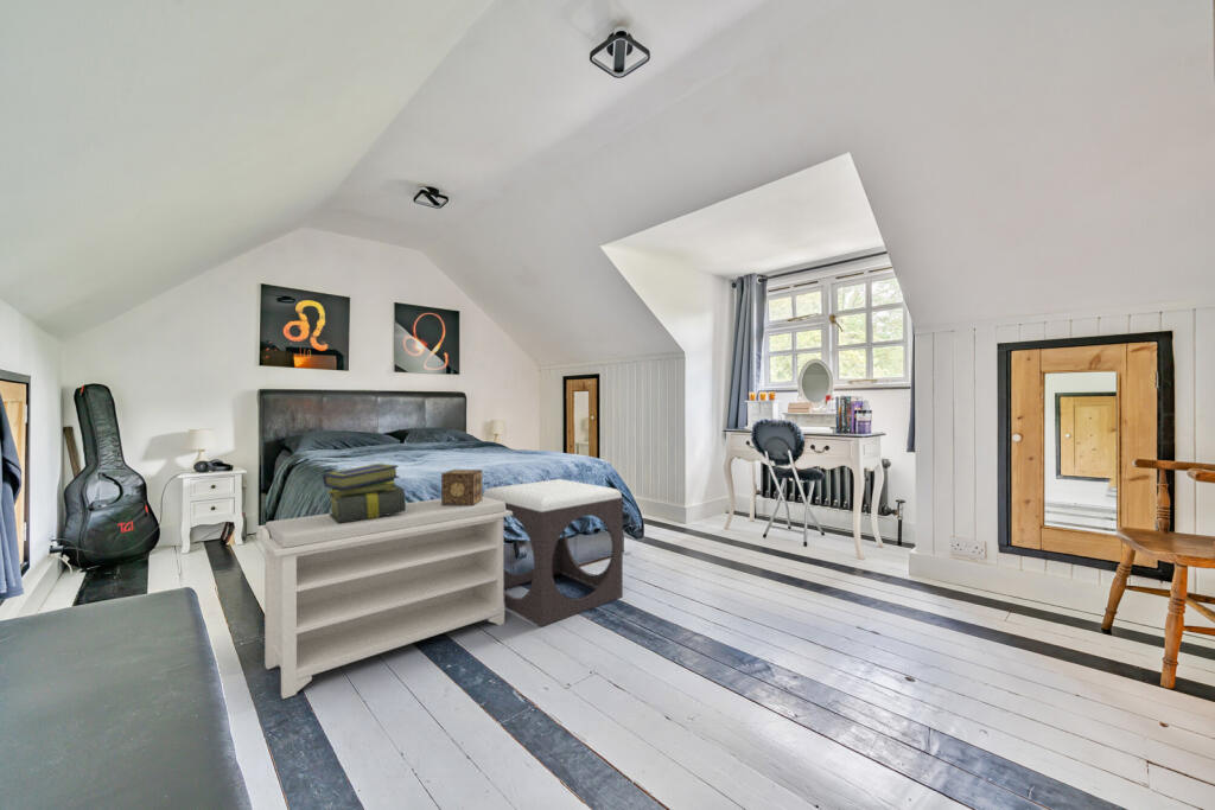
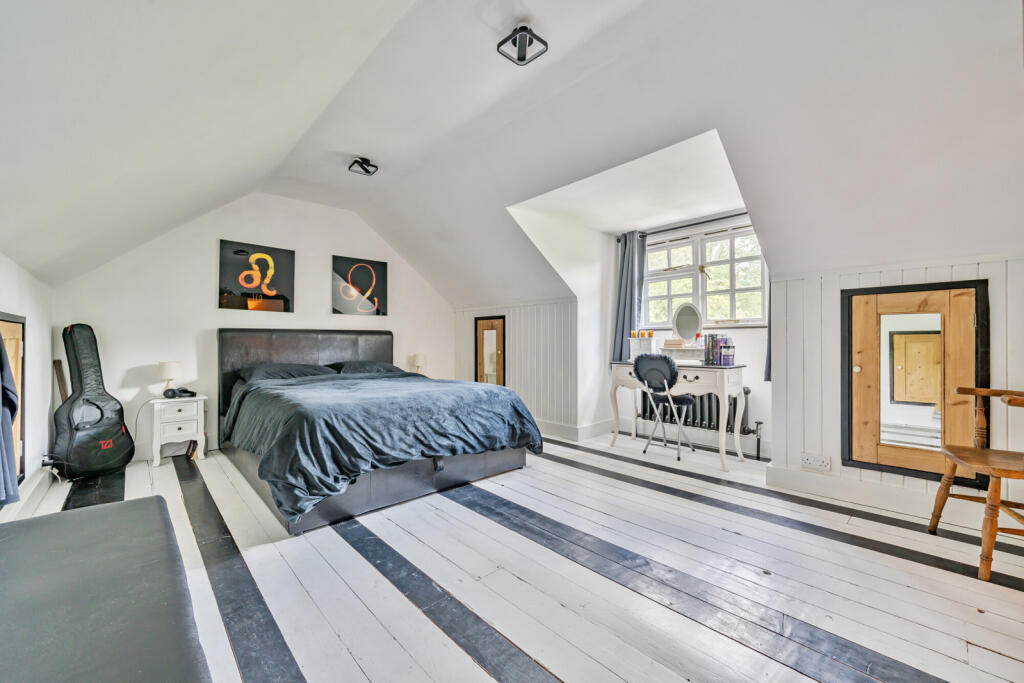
- stack of books (364, 490)
- footstool (552, 541)
- bench (396, 576)
- decorative box (462, 486)
